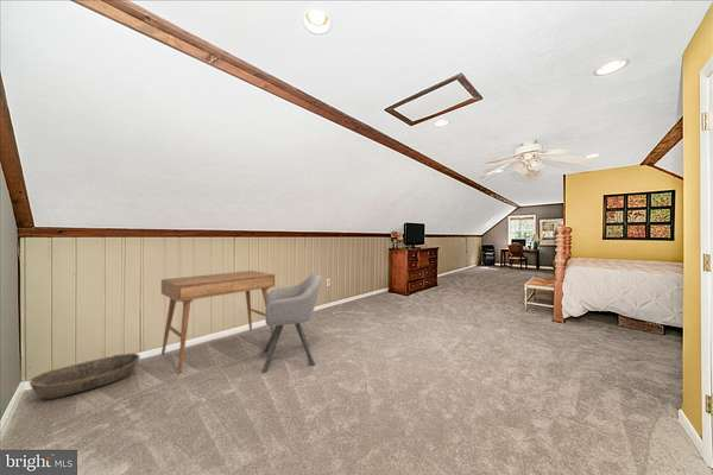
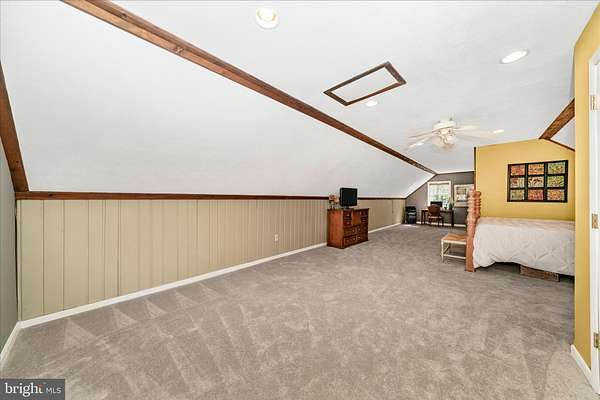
- basket (89, 374)
- desk (220, 294)
- chair (292, 316)
